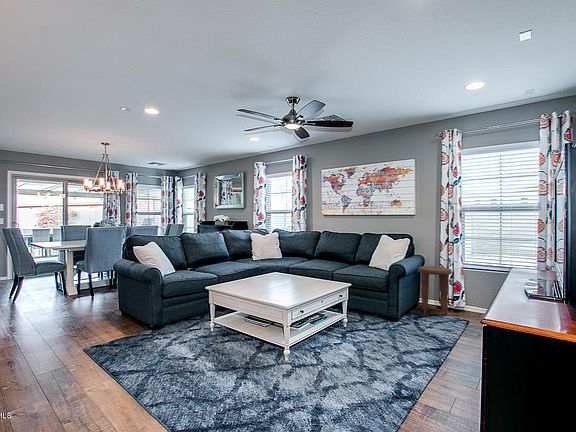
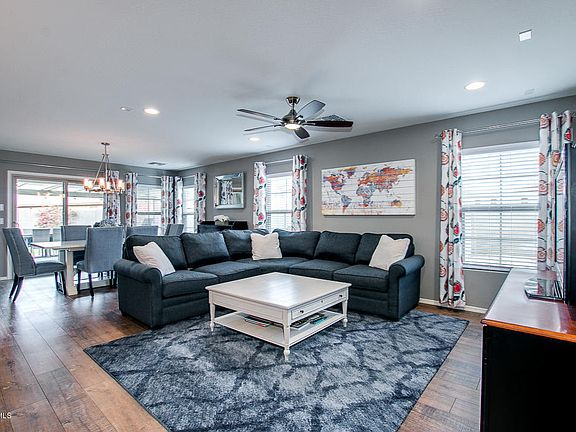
- side table (428, 290)
